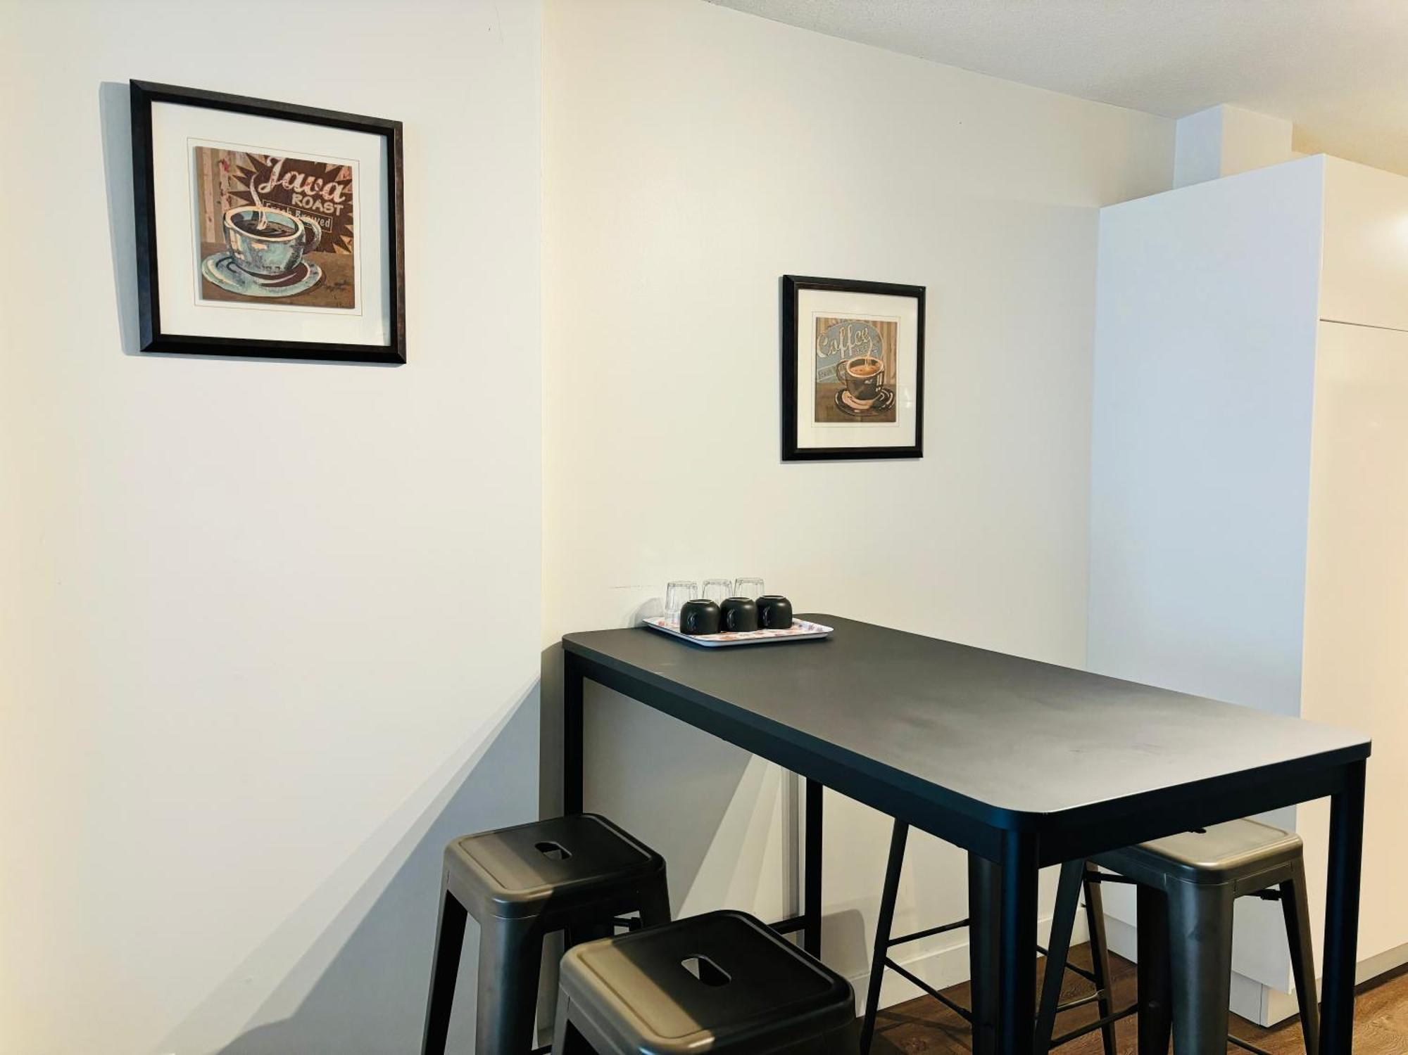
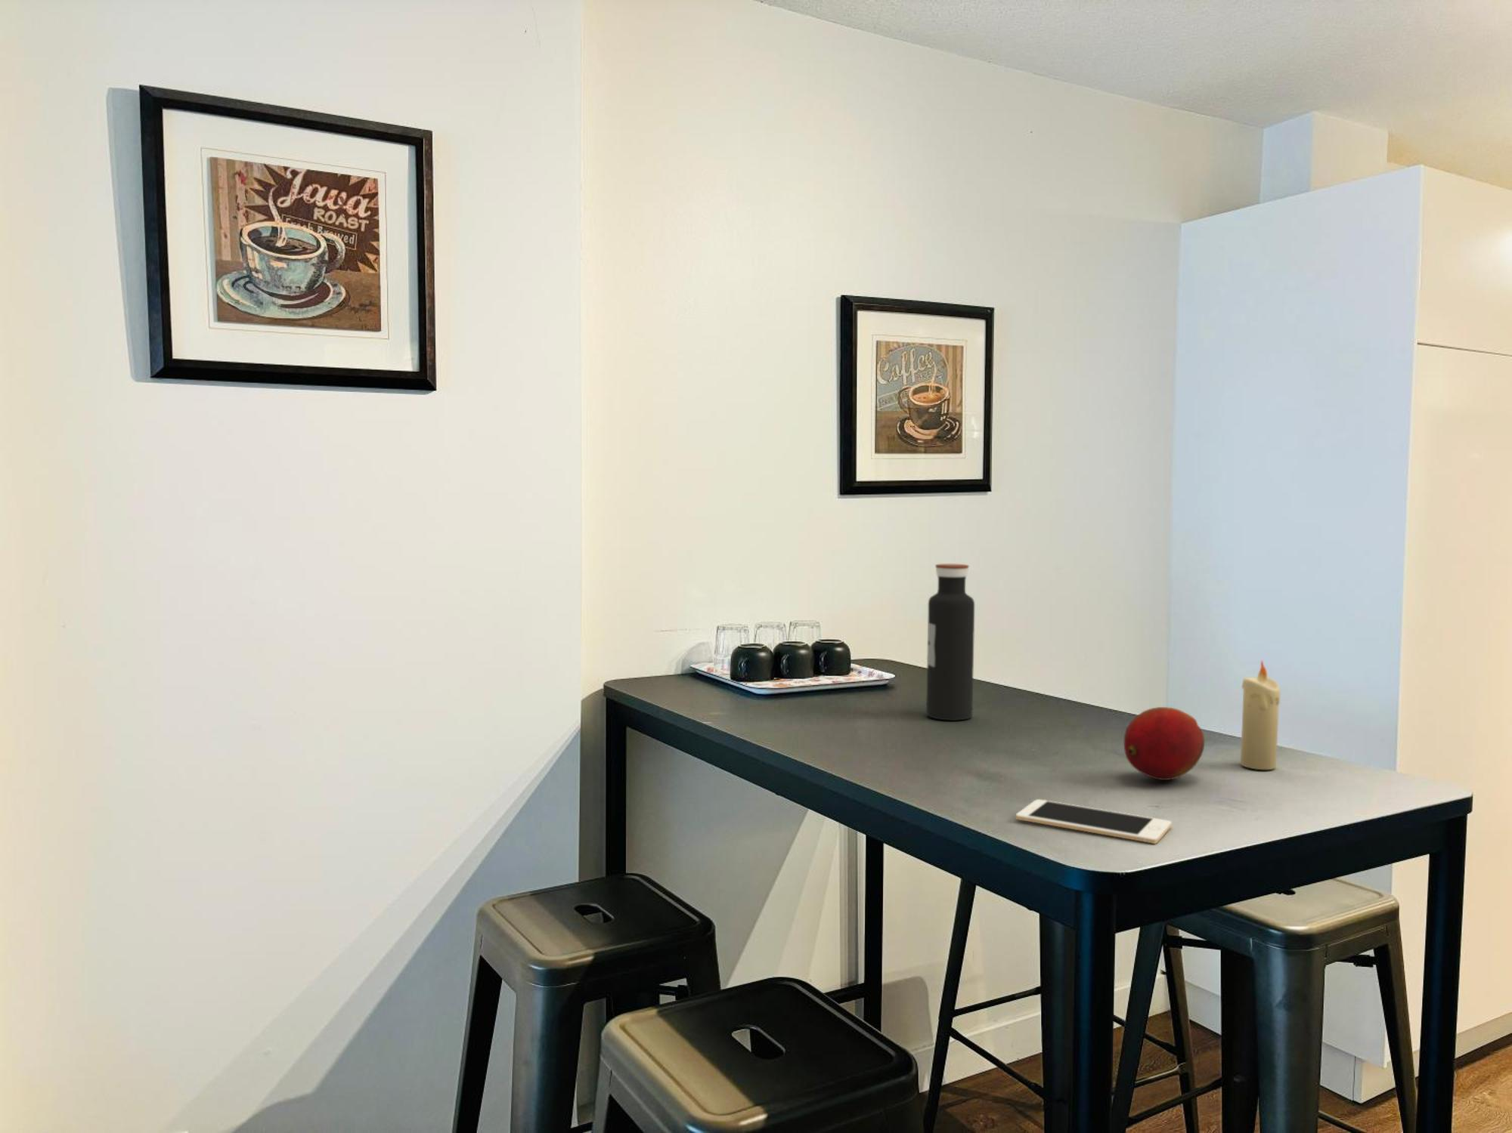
+ candle (1261, 713)
+ fruit (1166, 743)
+ cell phone (1093, 820)
+ water bottle (950, 640)
